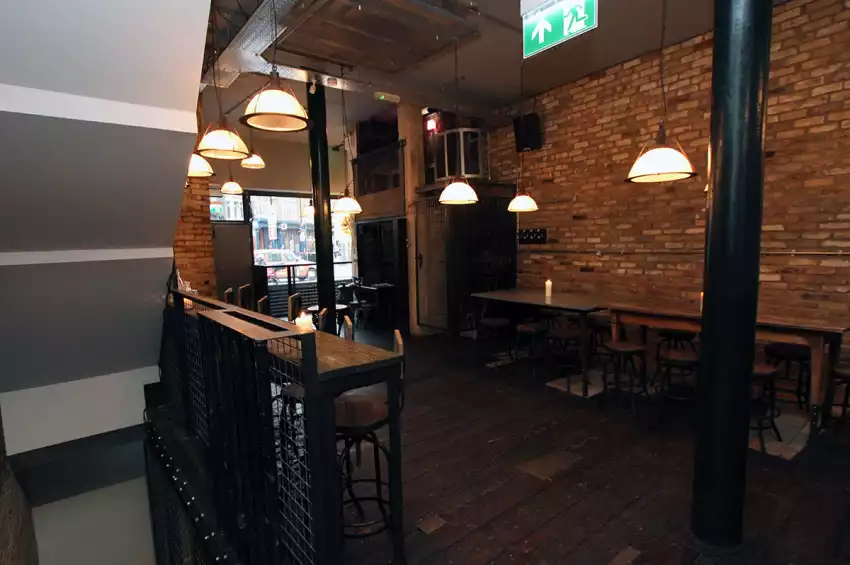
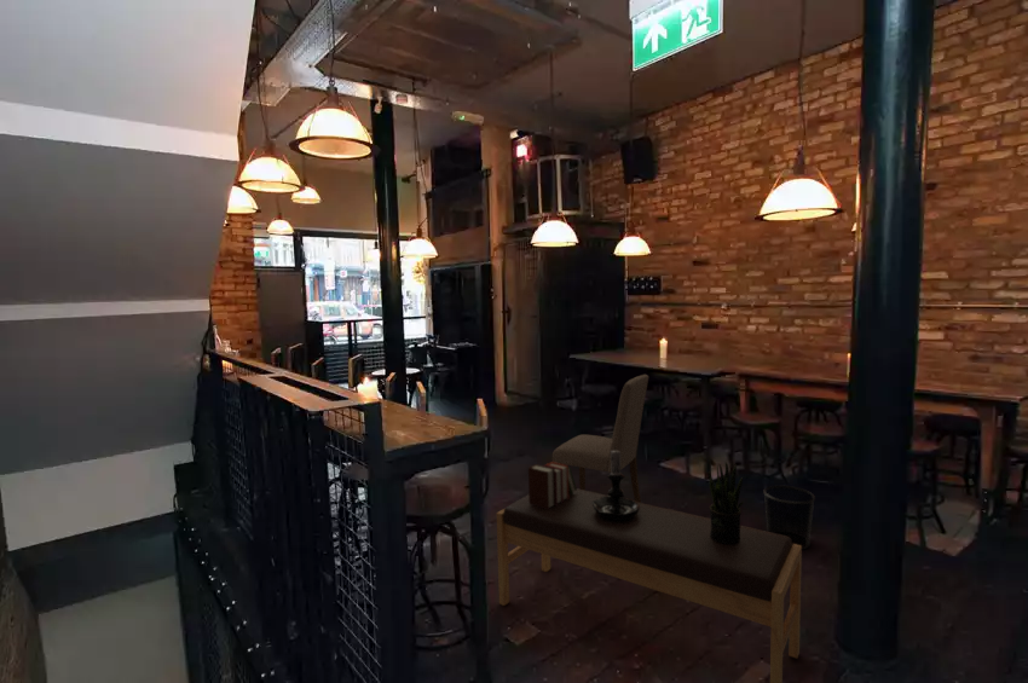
+ books (554, 480)
+ candle holder (614, 479)
+ dining chair (599, 444)
+ potted plant (724, 502)
+ waste bin (787, 516)
+ bench (636, 573)
